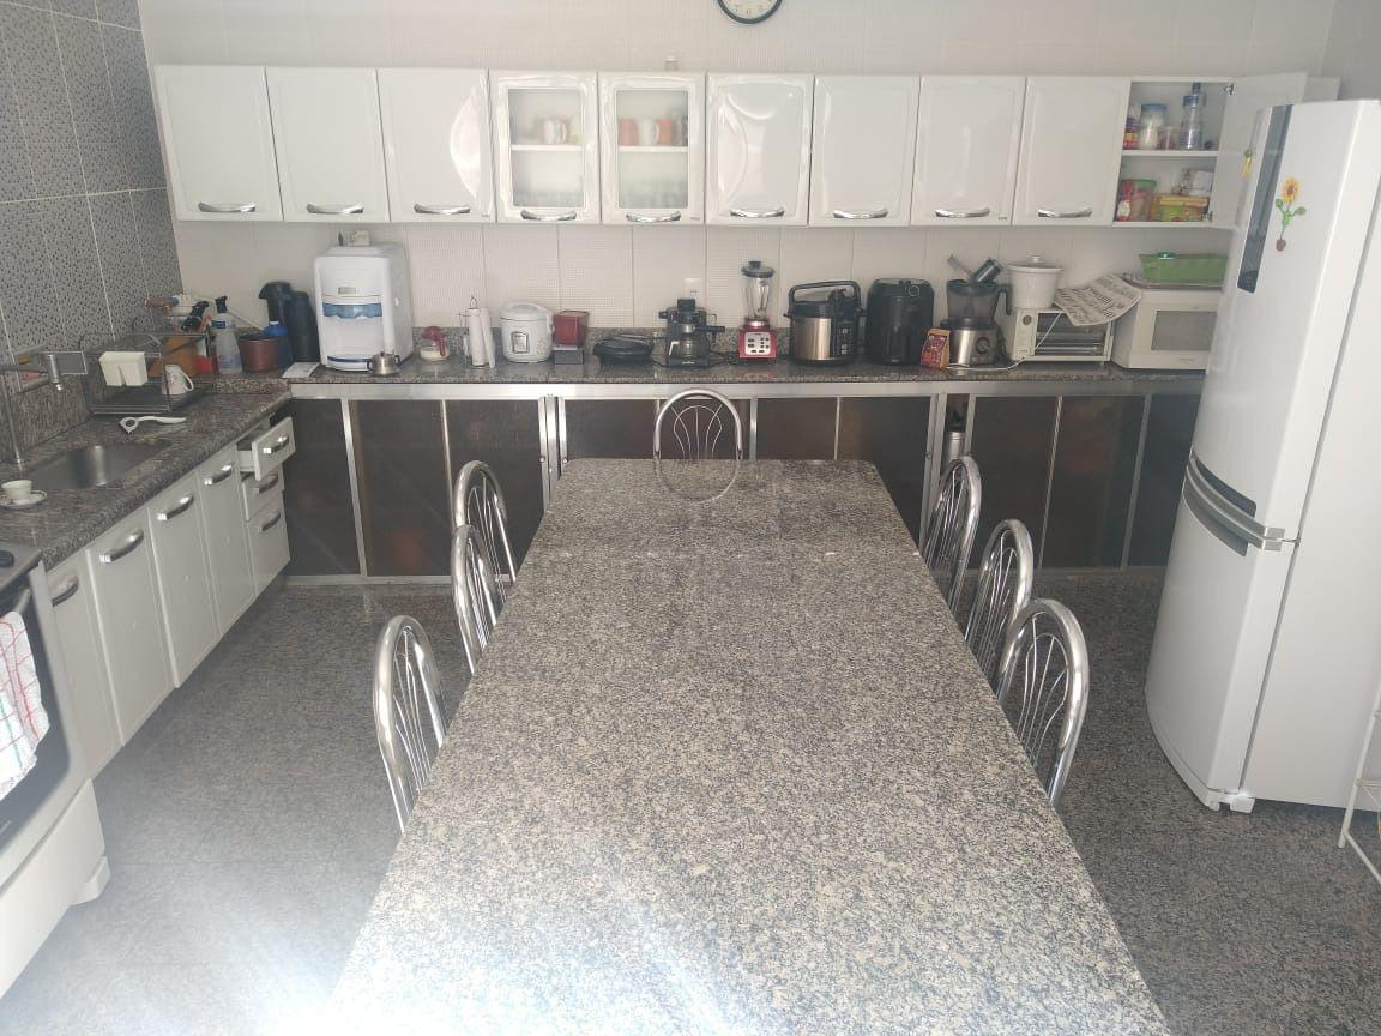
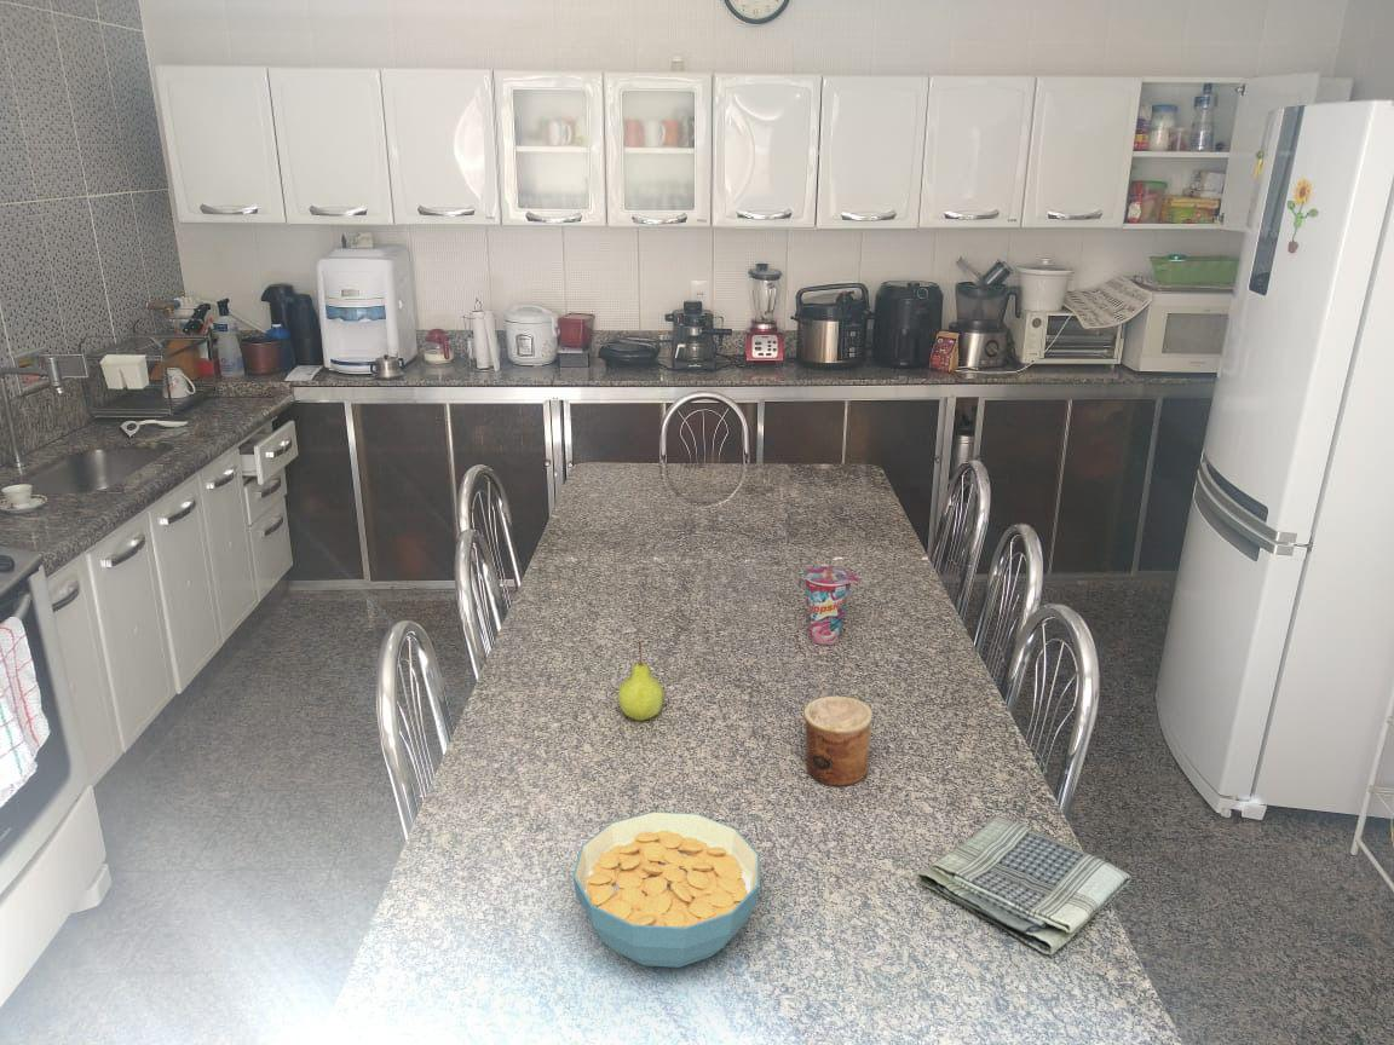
+ cereal bowl (667, 903)
+ cup (829, 606)
+ fruit (640, 682)
+ cup (836, 743)
+ dish towel (1024, 874)
